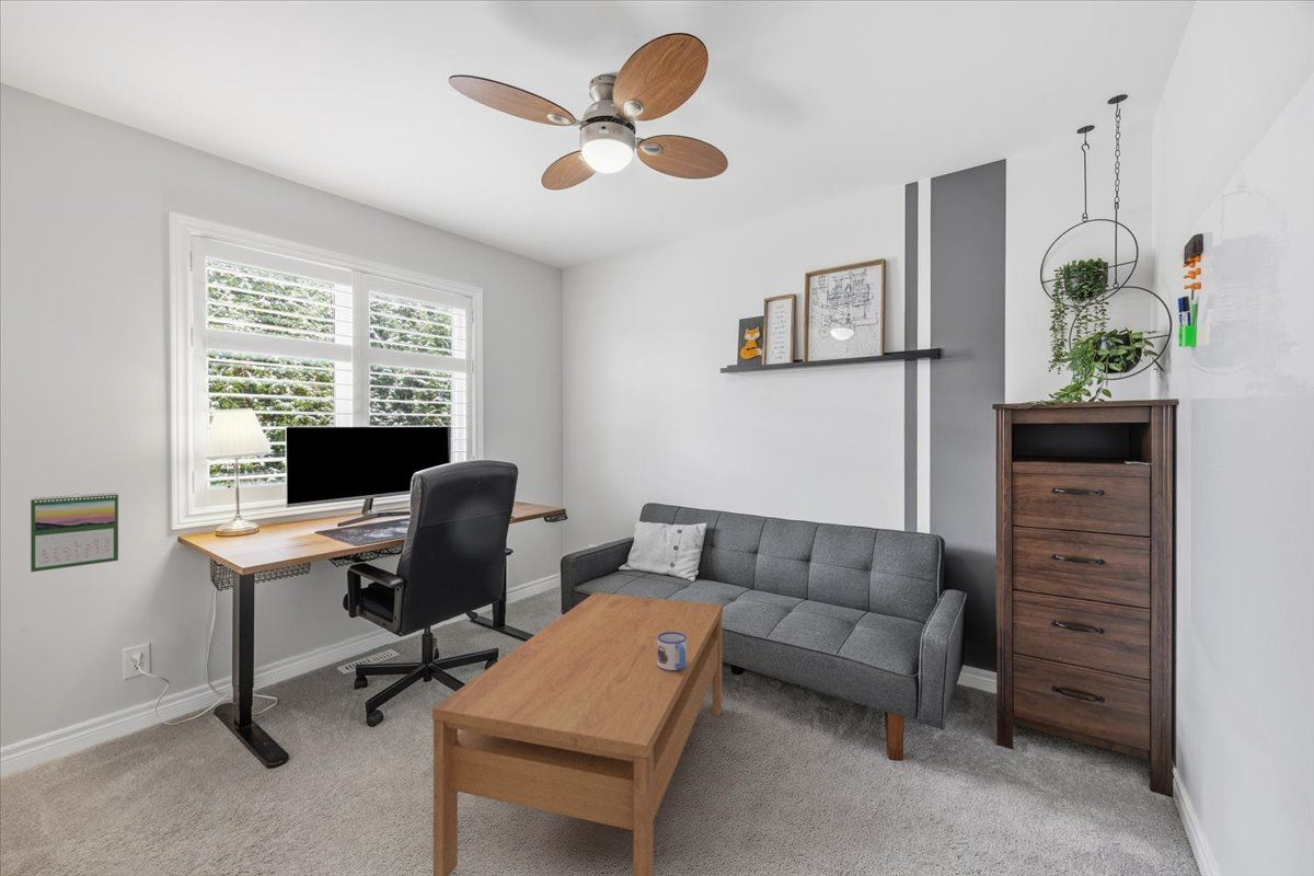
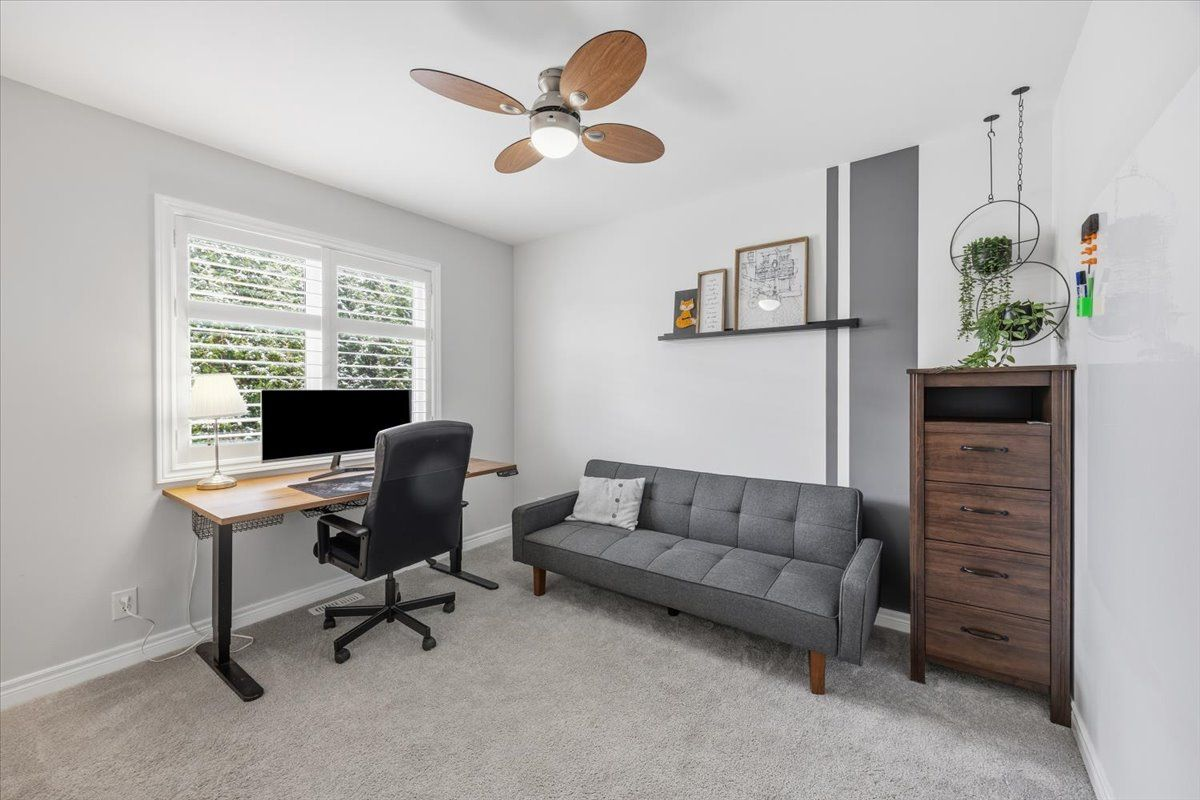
- mug (673, 653)
- calendar (76, 529)
- coffee table (611, 710)
